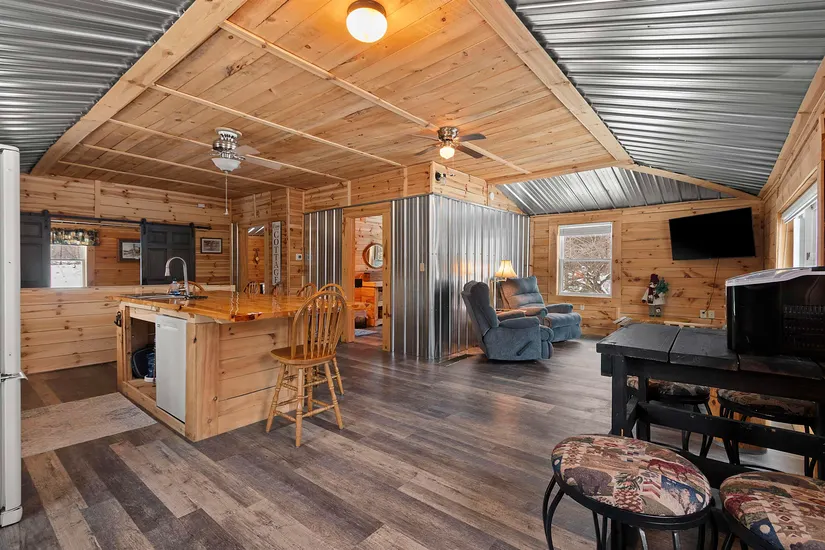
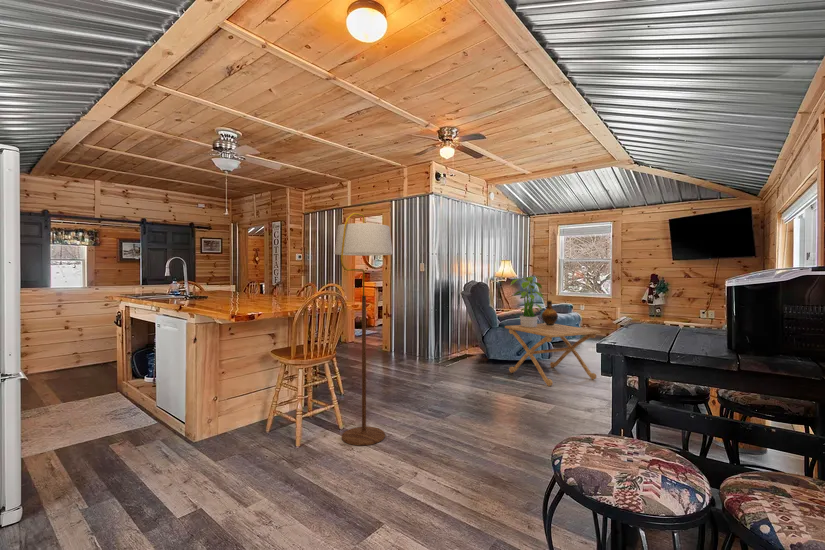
+ floor lamp (362, 326)
+ potted plant (525, 301)
+ side table (550, 351)
+ ceramic jug (549, 312)
